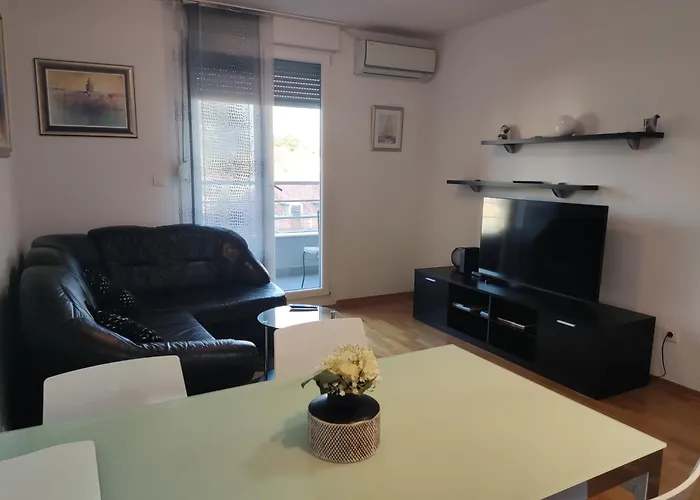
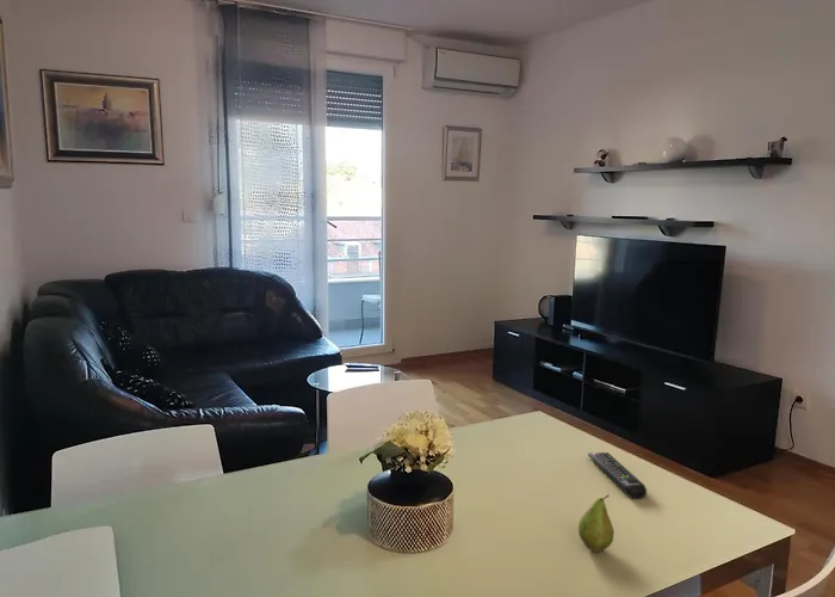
+ fruit (596, 518)
+ remote control (614, 472)
